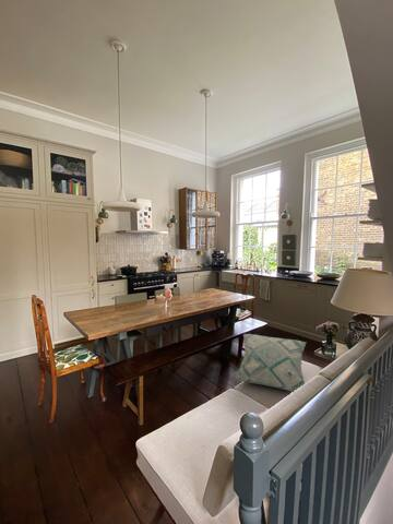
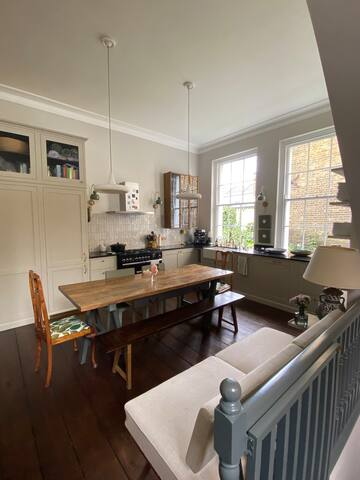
- decorative pillow (271, 359)
